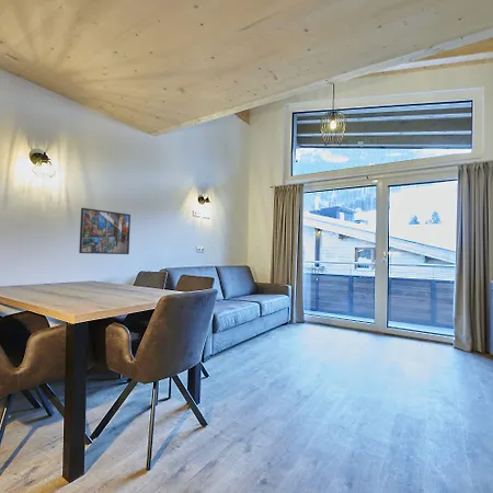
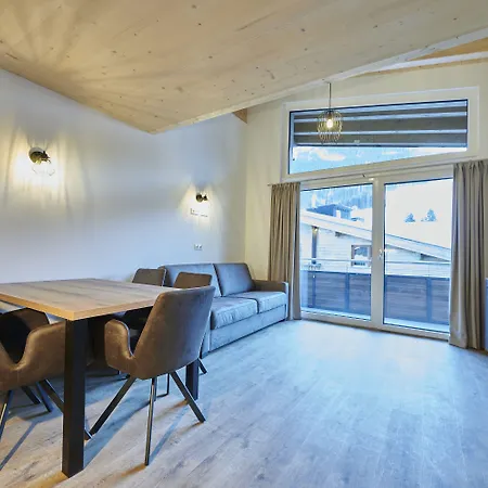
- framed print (106, 232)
